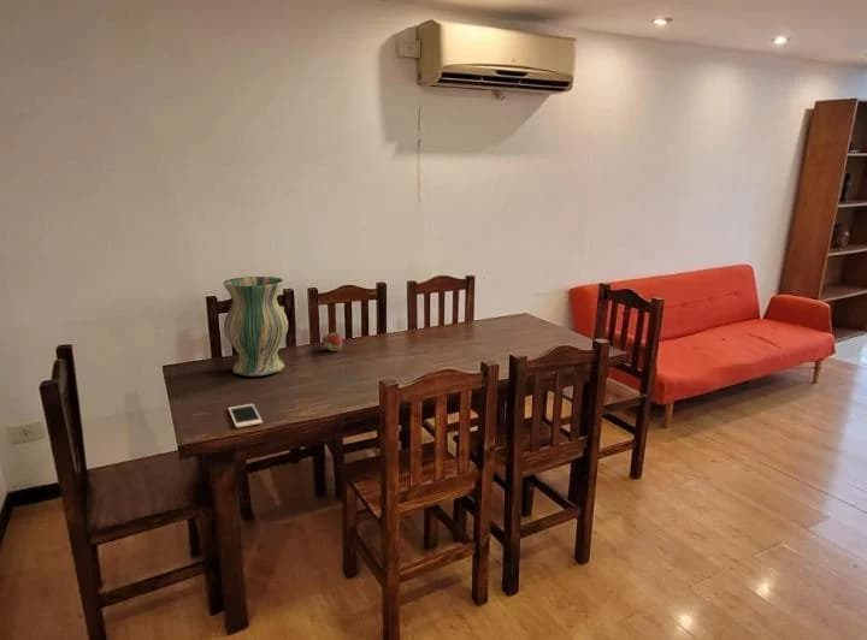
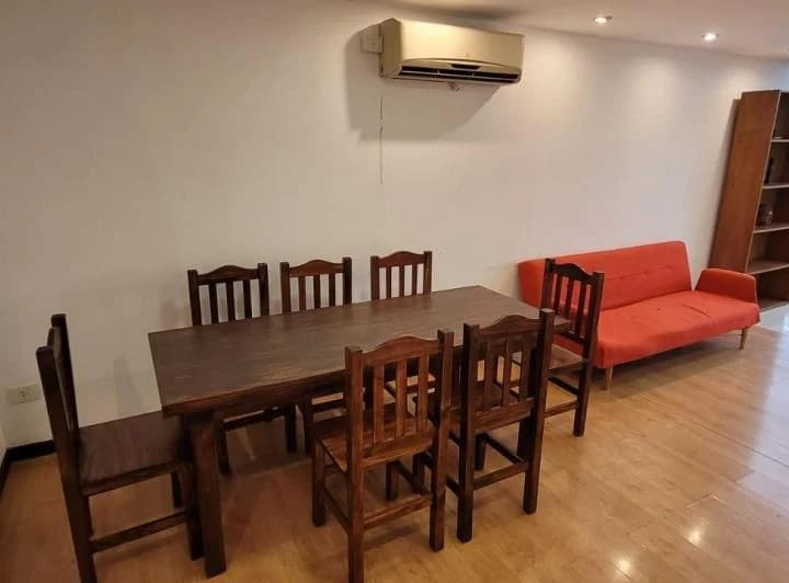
- vase (256, 326)
- cell phone (244, 415)
- fruit (332, 340)
